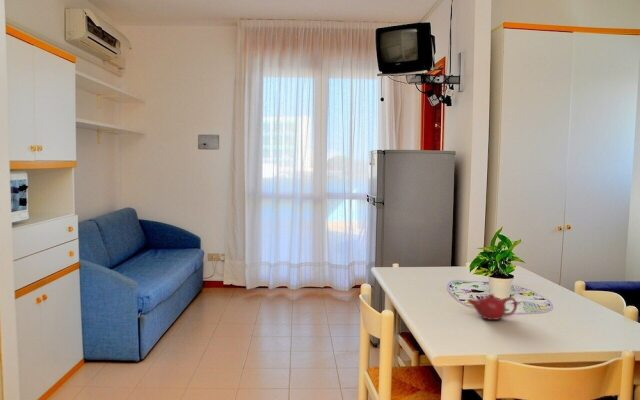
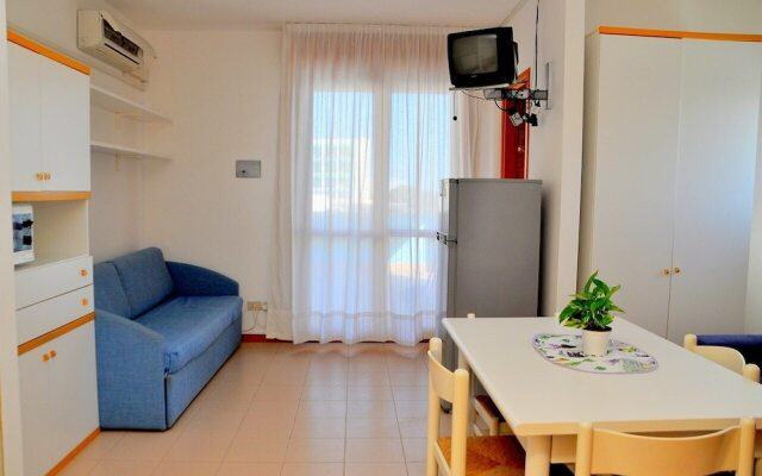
- teapot (492, 306)
